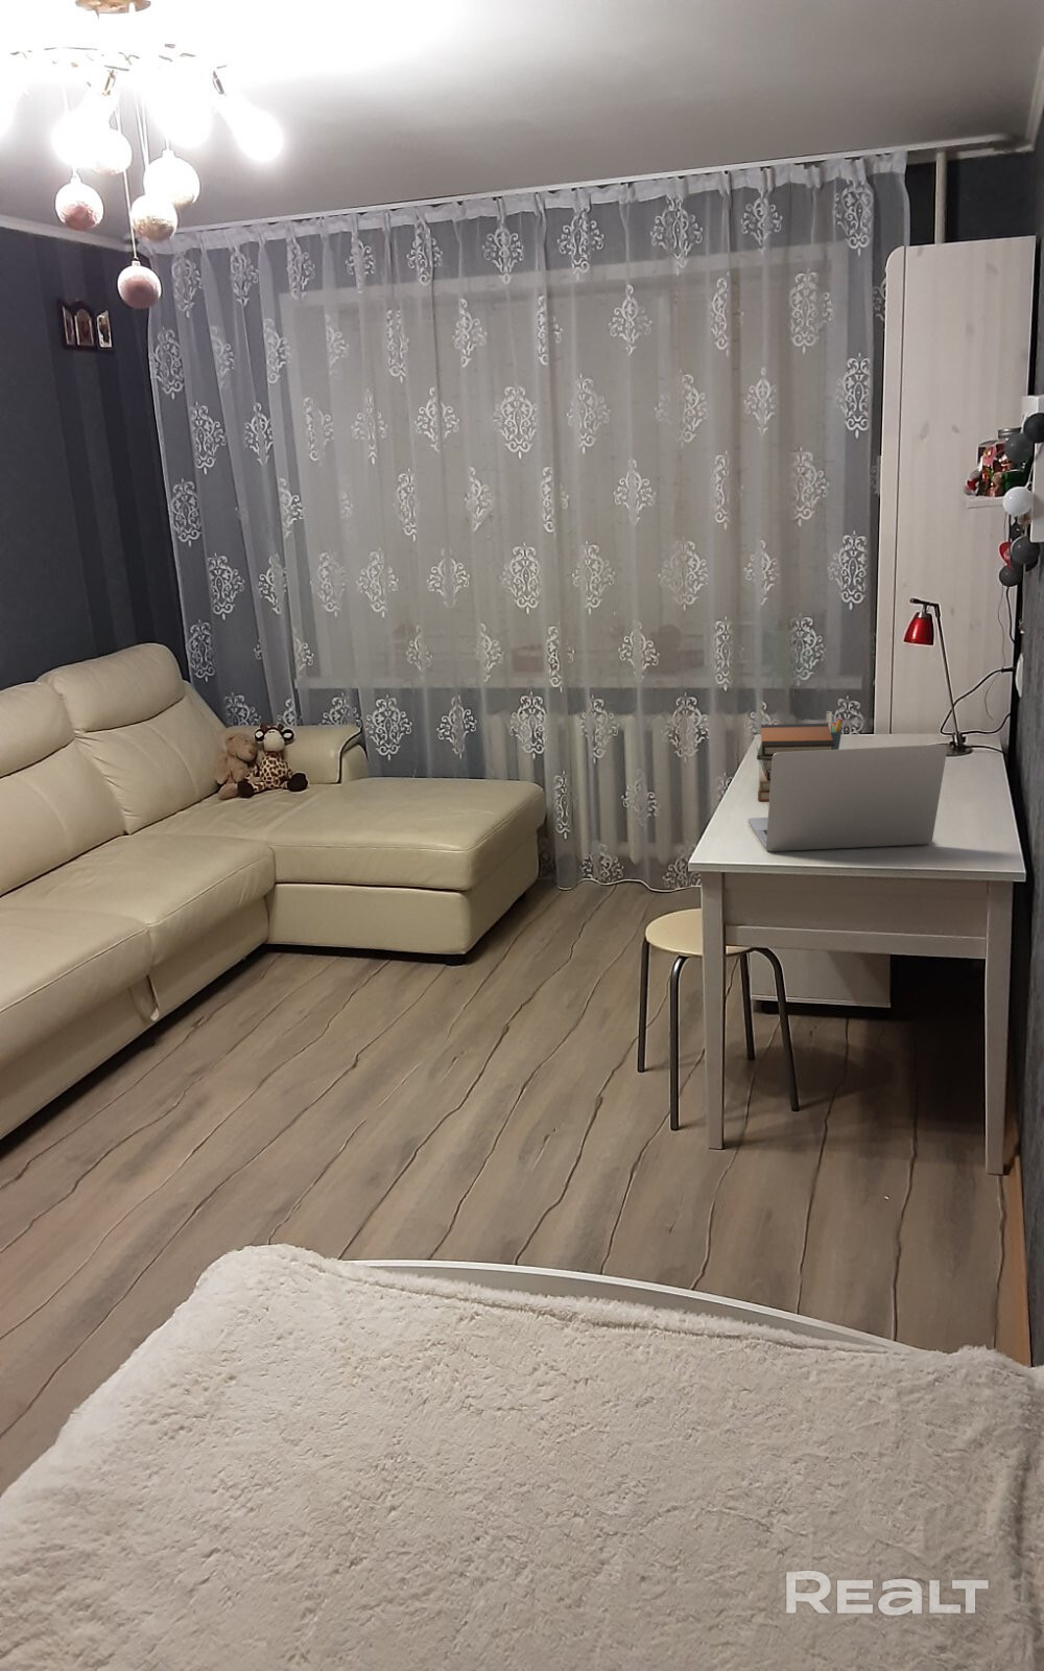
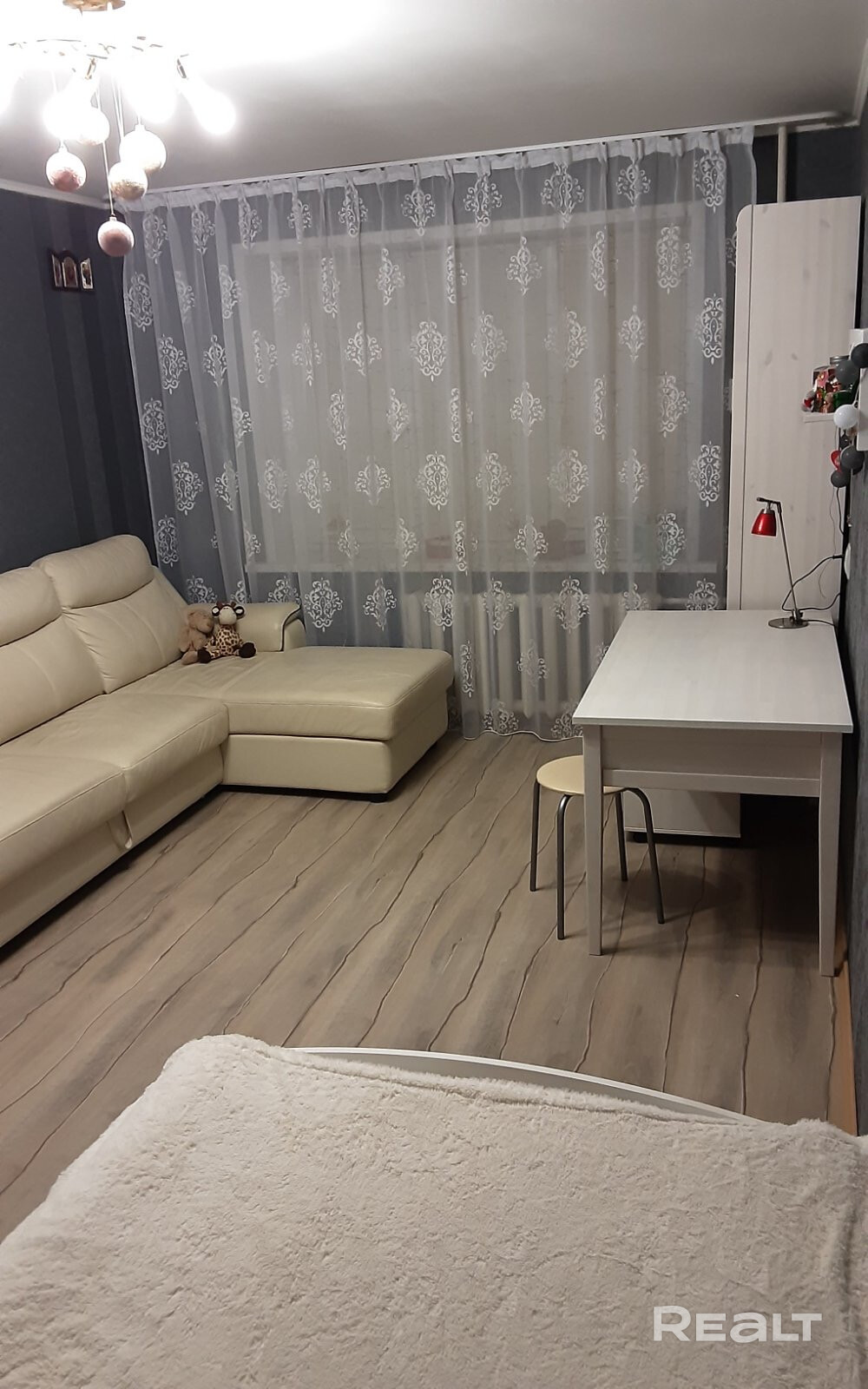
- book stack (794, 751)
- laptop (841, 787)
- pen holder (831, 734)
